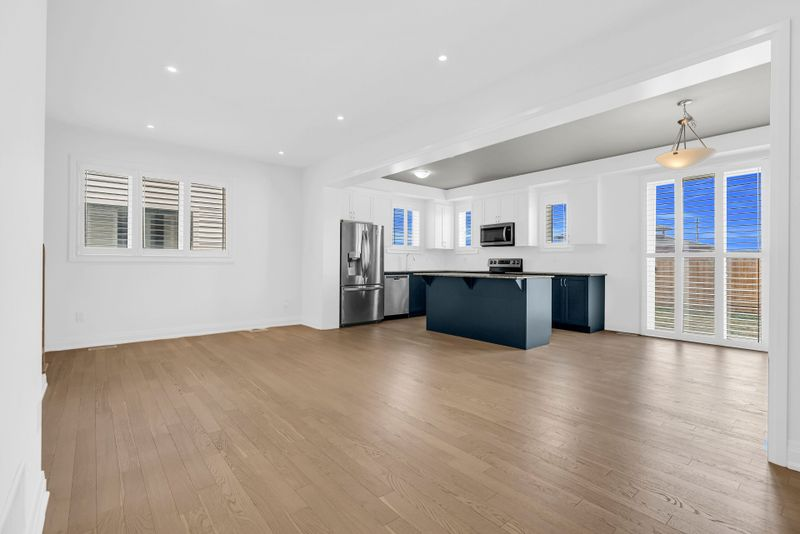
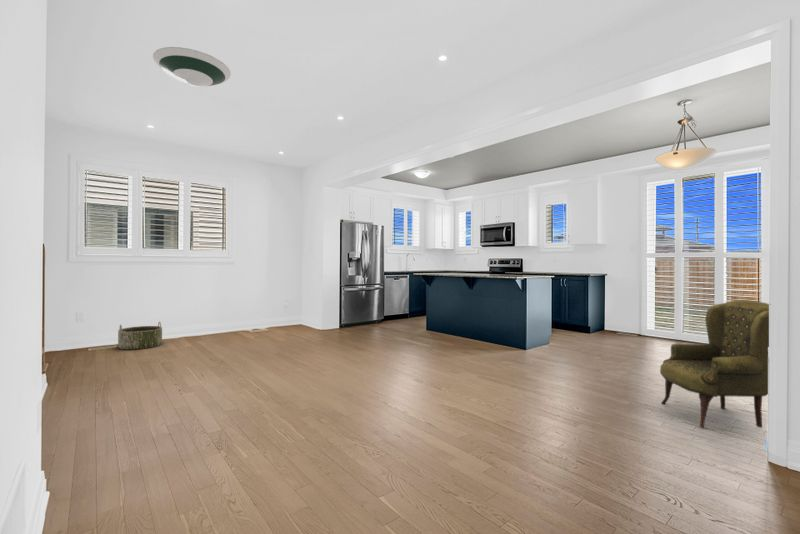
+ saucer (193, 75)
+ basket (140, 334)
+ armchair (713, 357)
